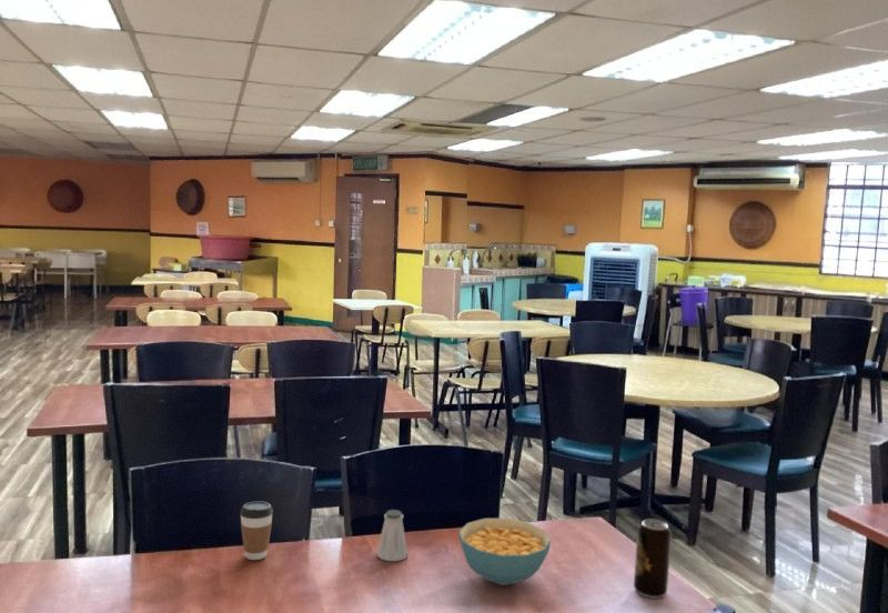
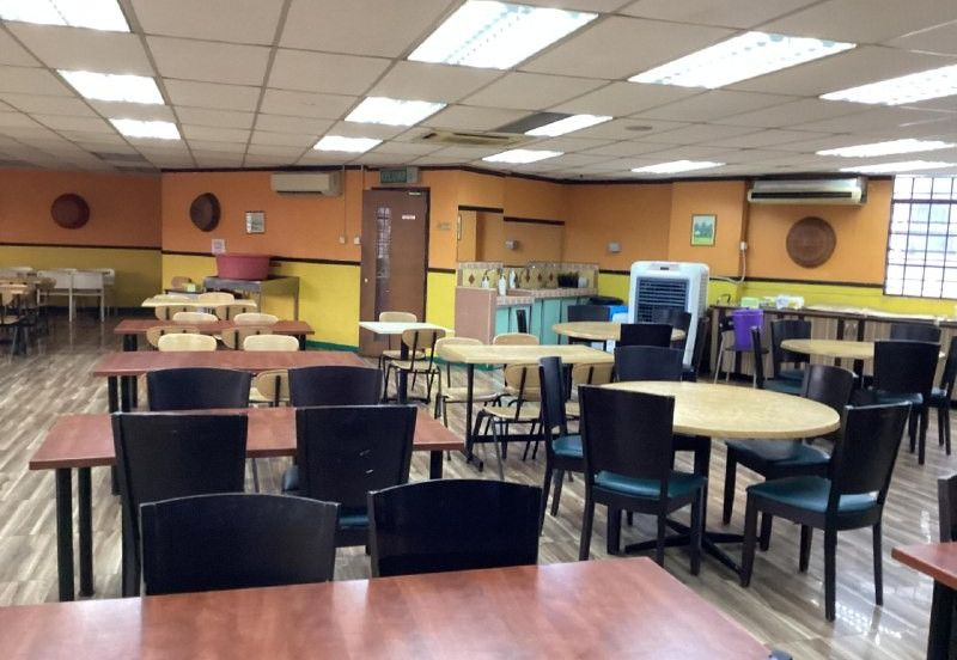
- cereal bowl (503, 556)
- beverage can (652, 557)
- coffee cup (255, 530)
- saltshaker (393, 533)
